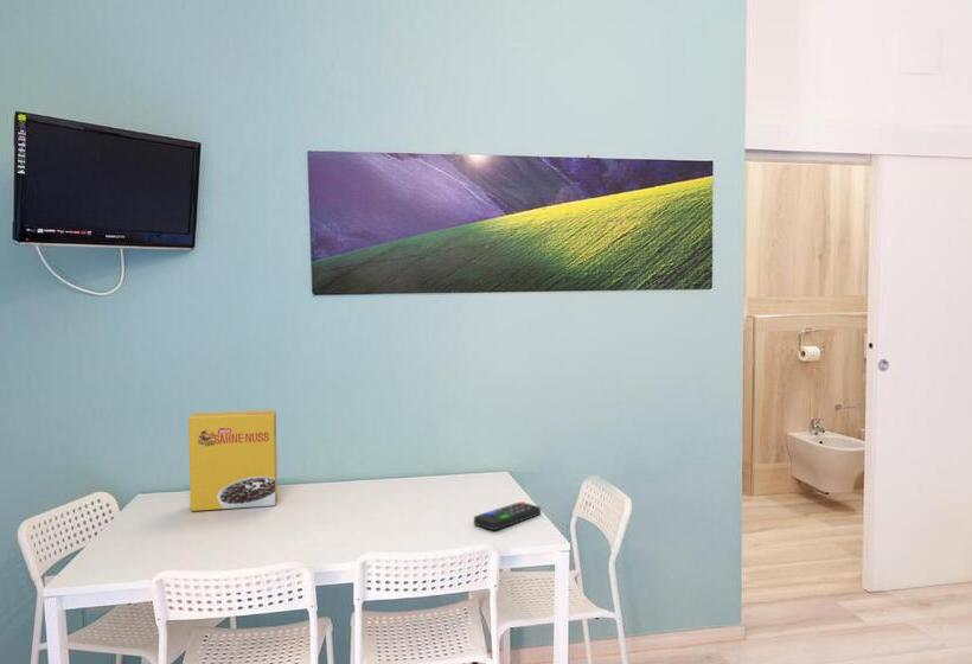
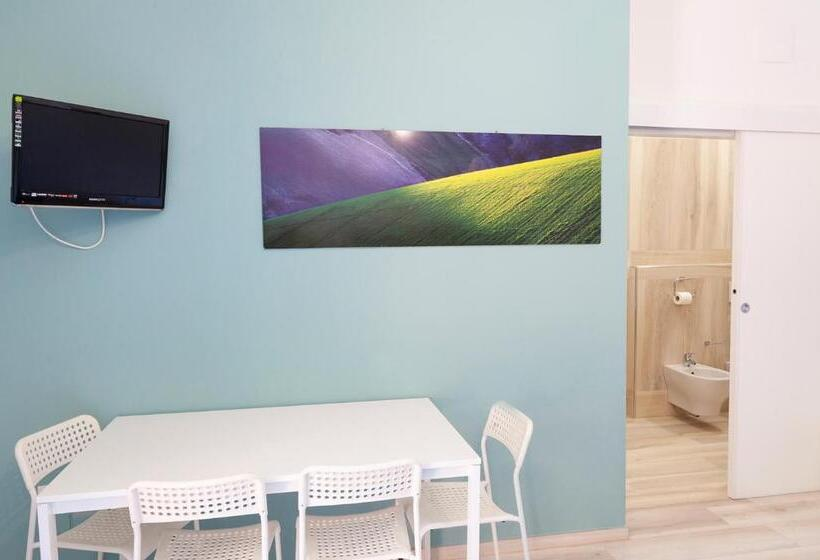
- remote control (507, 515)
- cereal box (234, 459)
